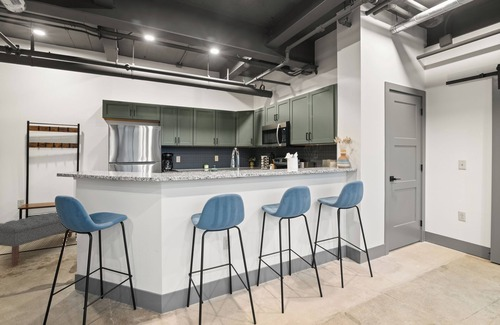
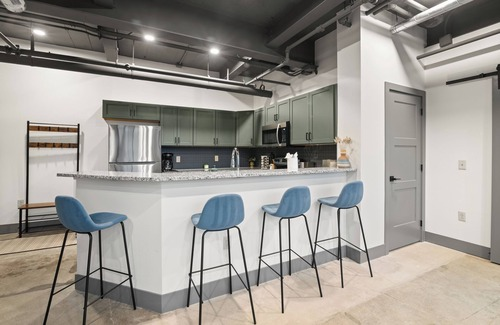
- bench (46, 232)
